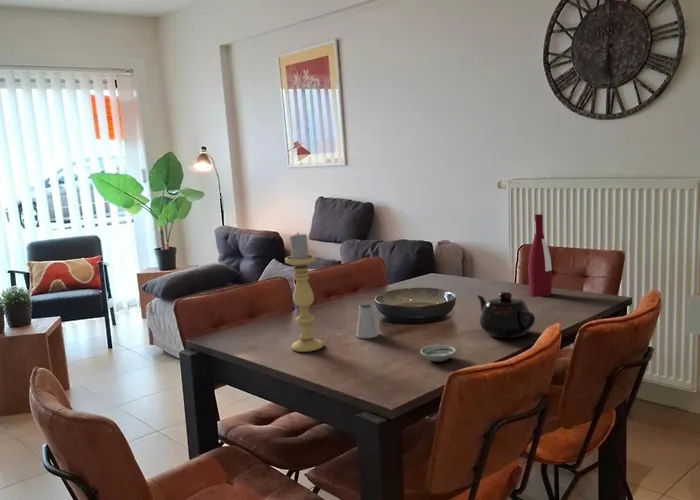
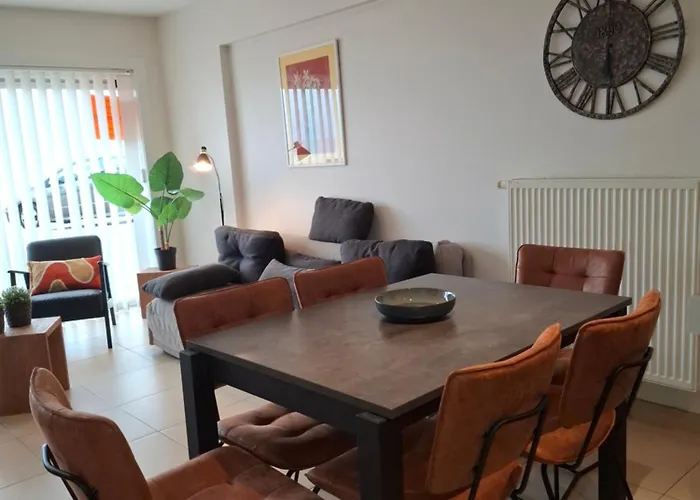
- candle holder (302, 290)
- saltshaker (366, 319)
- teapot (503, 312)
- saucer (438, 354)
- alcohol (539, 254)
